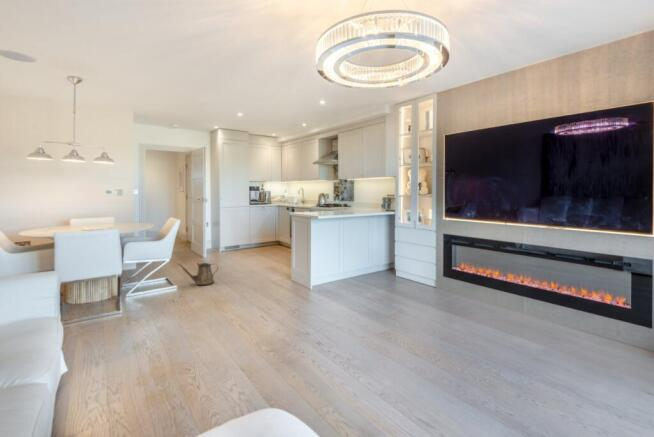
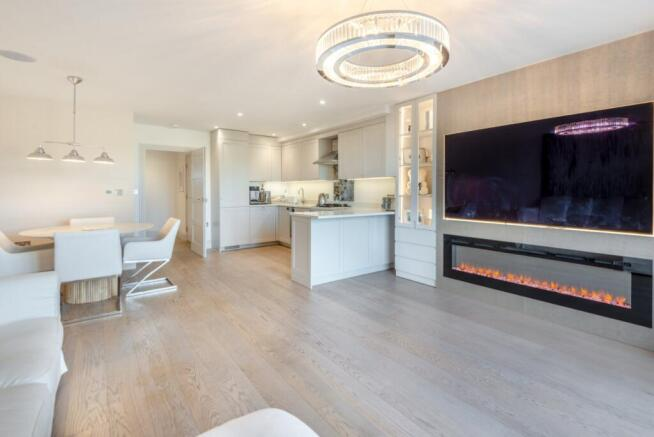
- watering can (198, 272)
